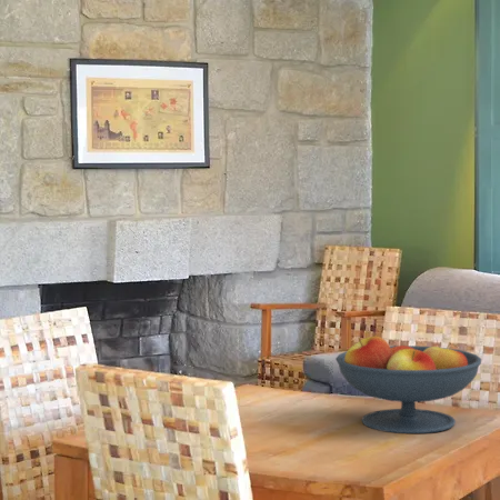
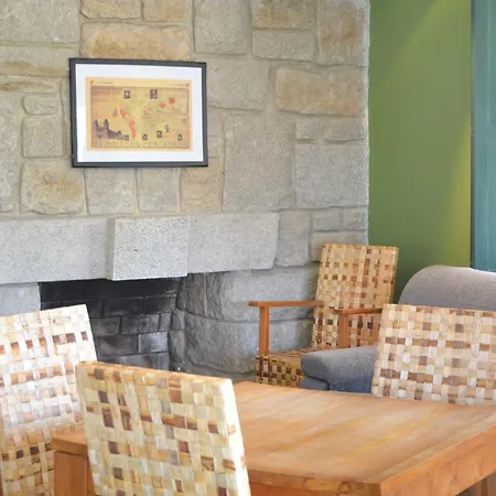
- fruit bowl (408, 378)
